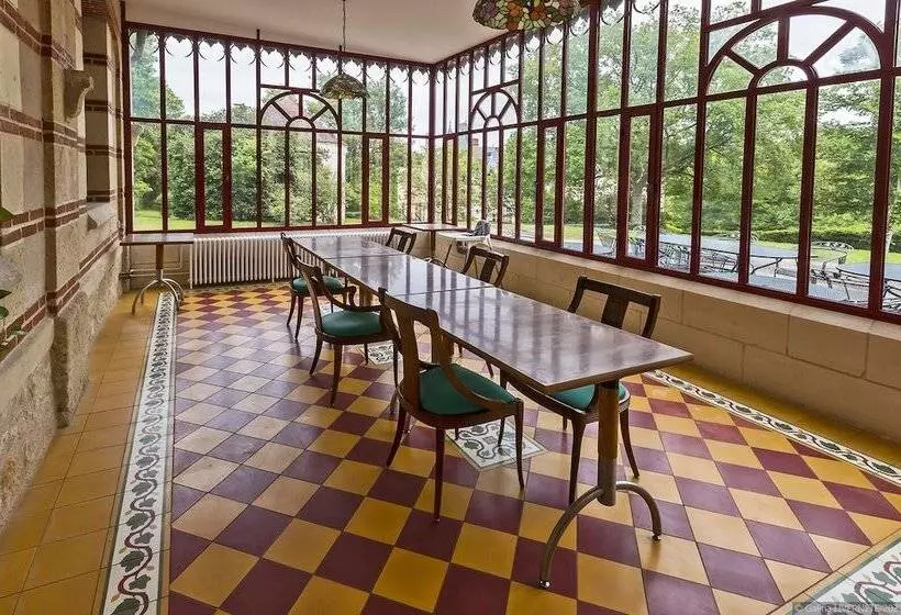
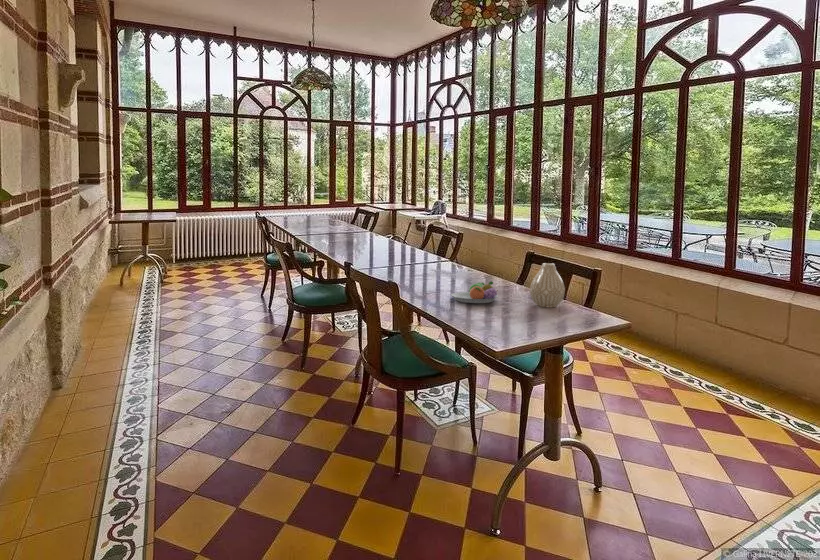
+ fruit bowl (475, 290)
+ vase (547, 284)
